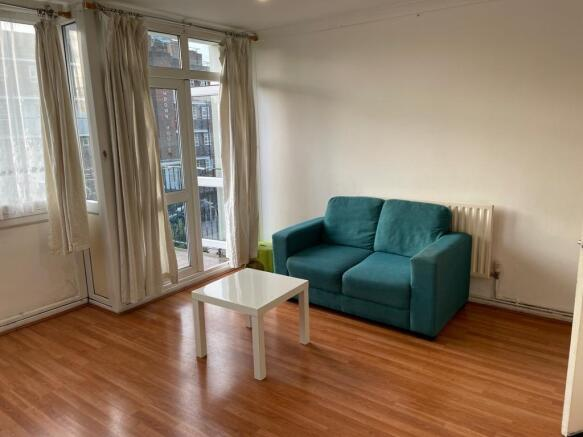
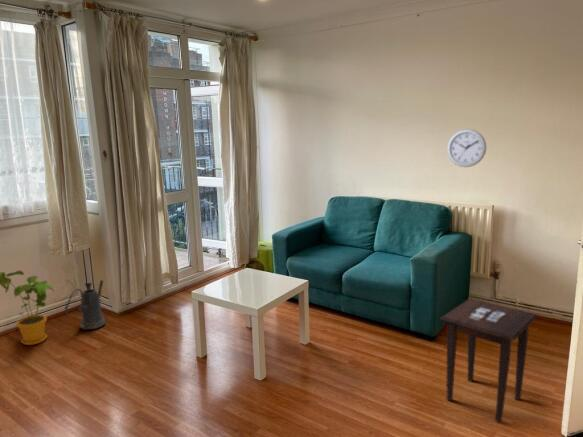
+ house plant (31, 299)
+ side table (474, 356)
+ wall clock (466, 148)
+ watering can (86, 306)
